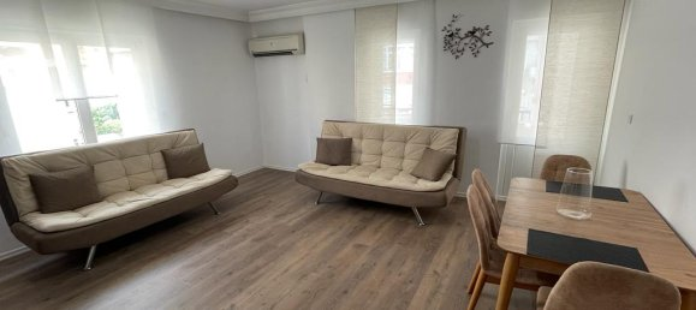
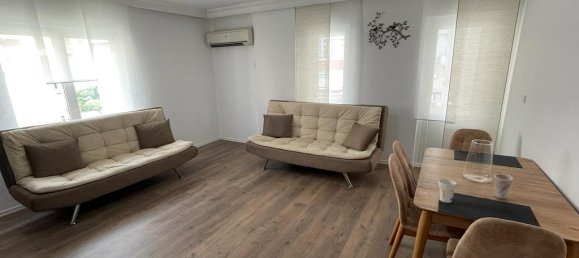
+ cup (446, 191)
+ cup (502, 187)
